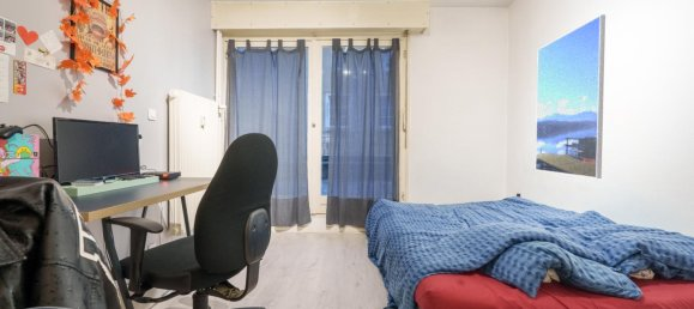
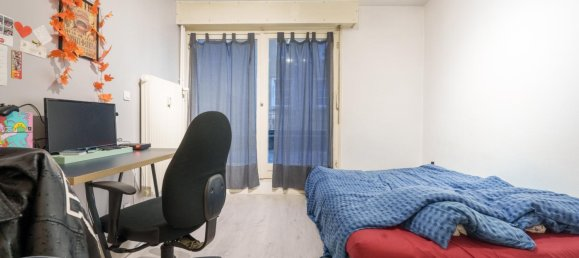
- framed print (565, 104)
